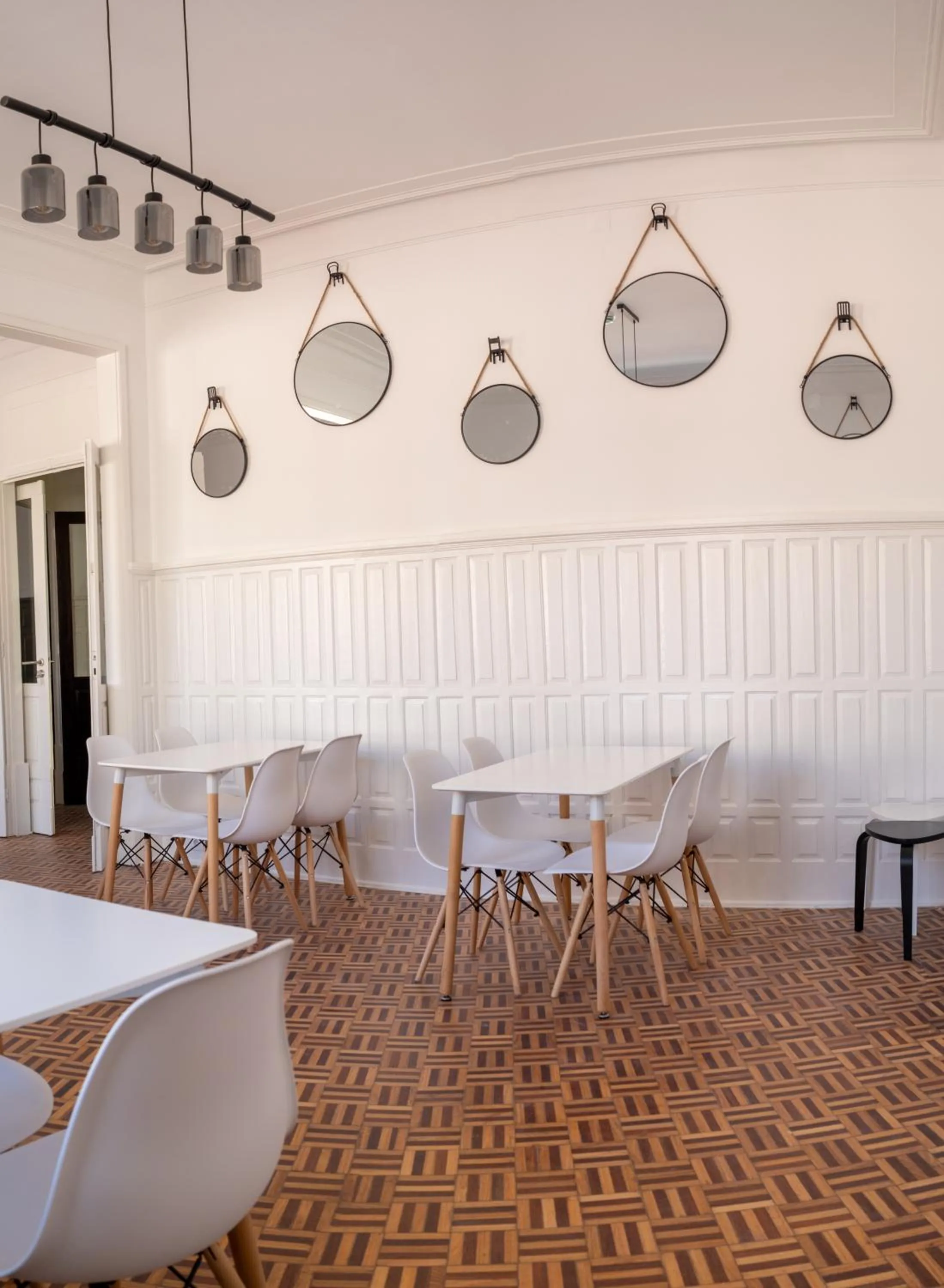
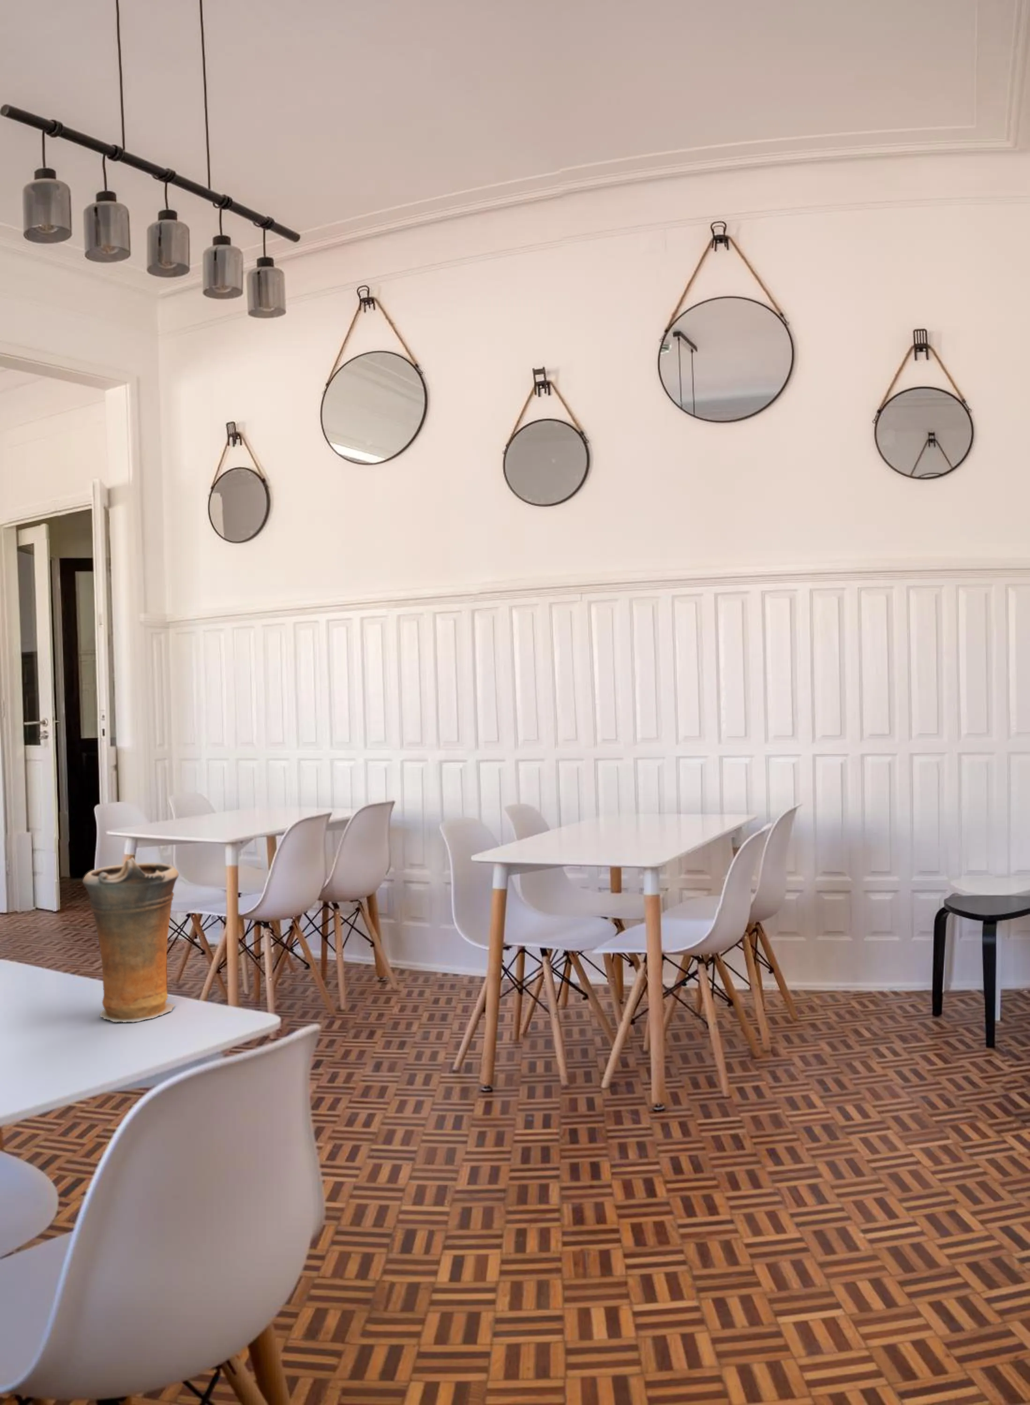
+ vase (130, 932)
